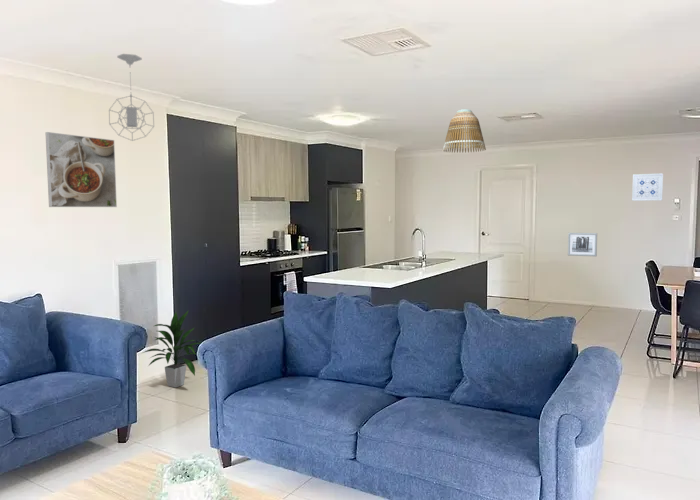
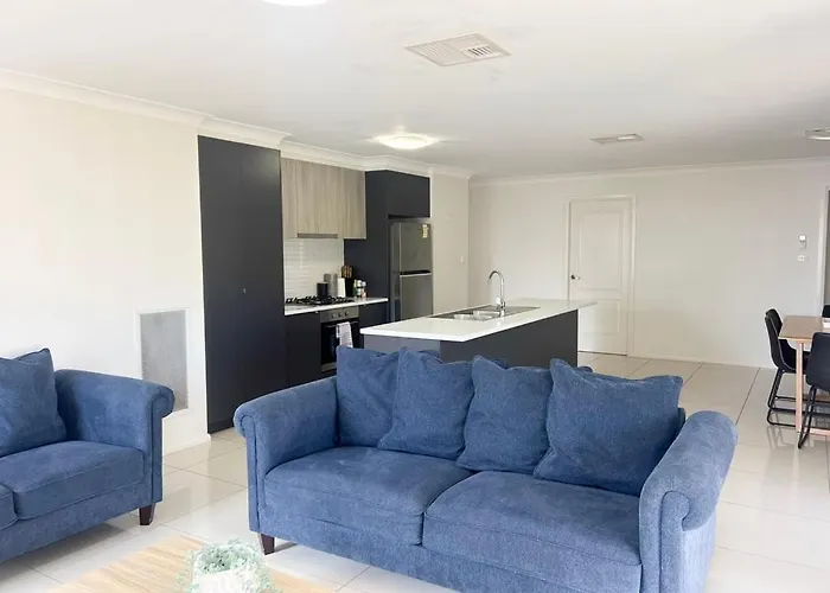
- wall art (582, 244)
- lamp shade (463, 130)
- wall art (647, 187)
- indoor plant (175, 349)
- pendant light (131, 99)
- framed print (83, 171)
